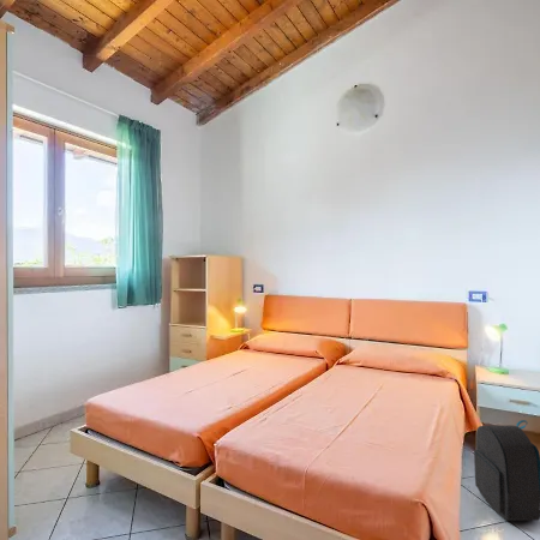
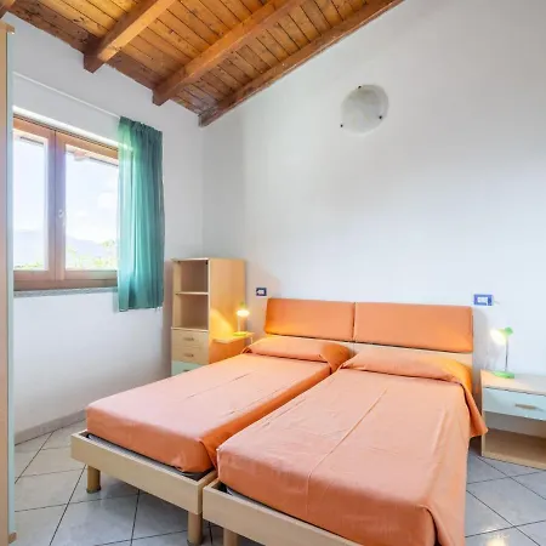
- backpack (506, 463)
